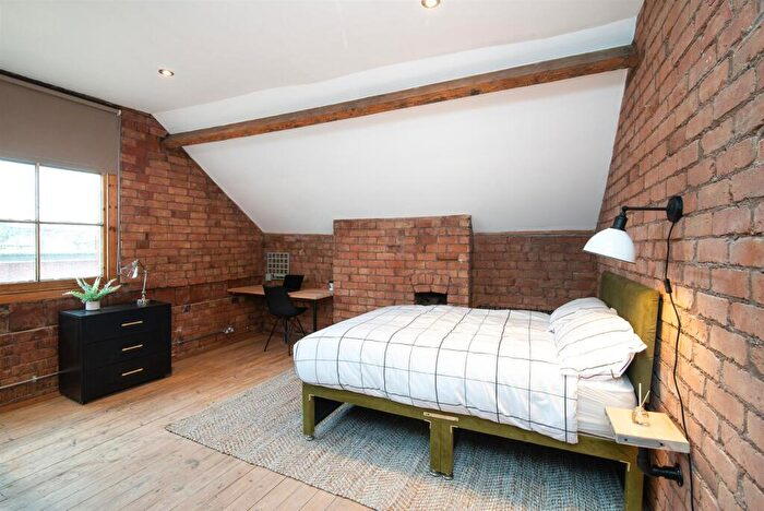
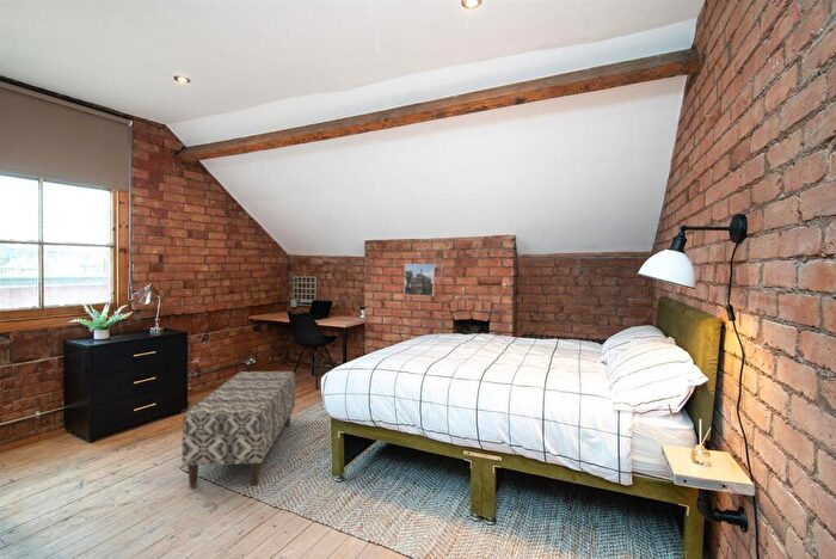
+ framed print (419, 280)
+ bench (247, 419)
